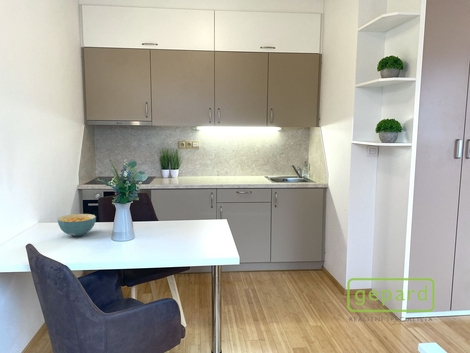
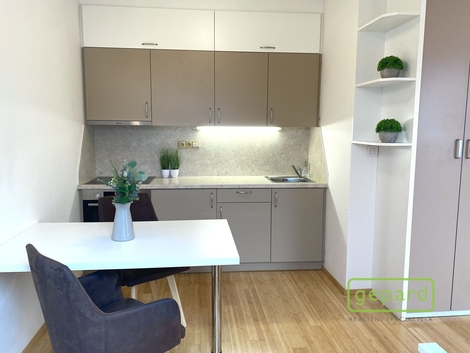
- cereal bowl (77, 226)
